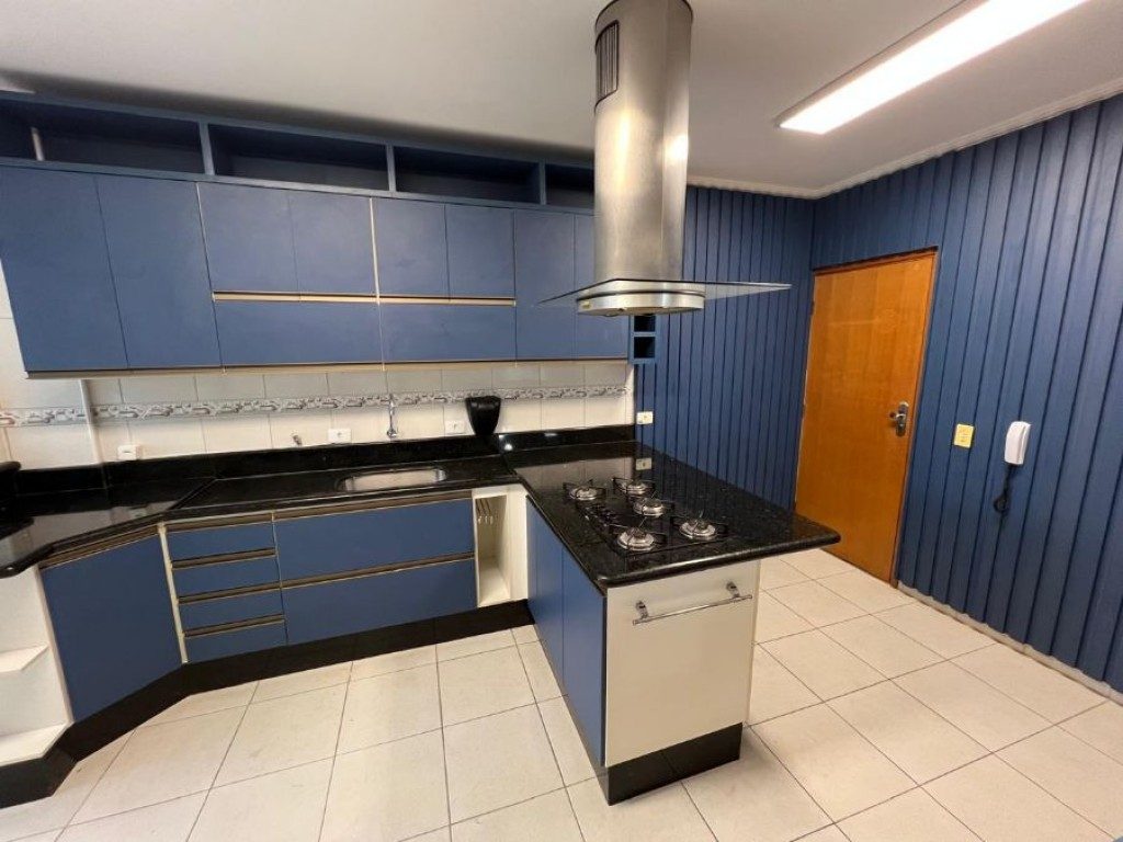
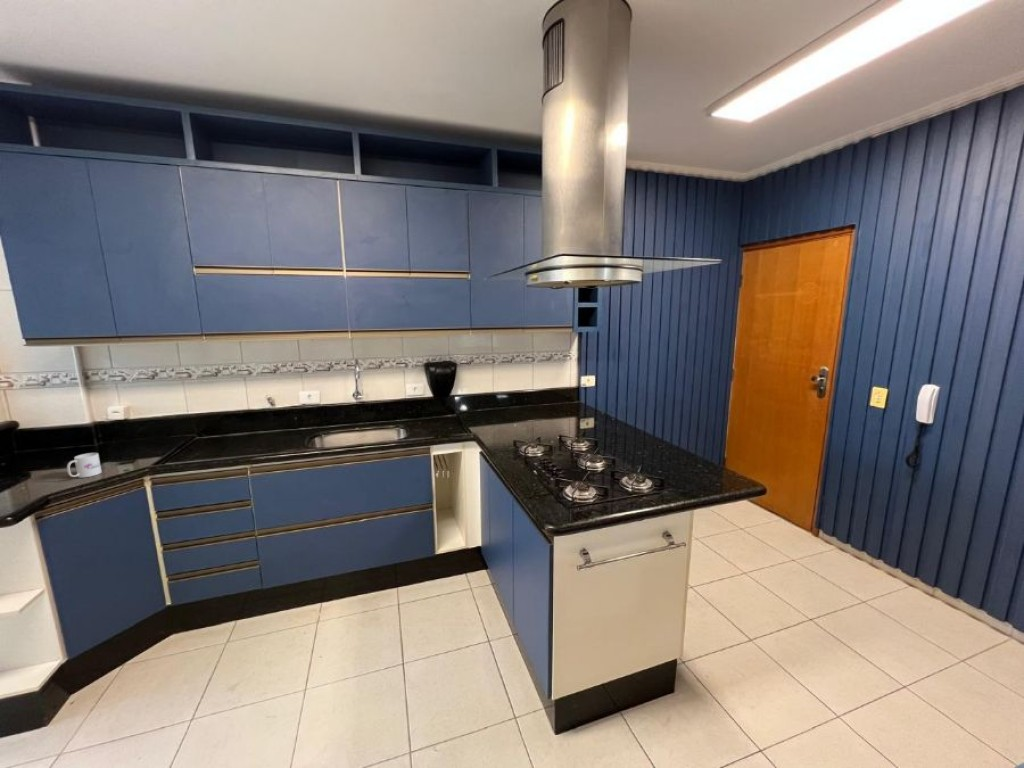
+ mug (83, 466)
